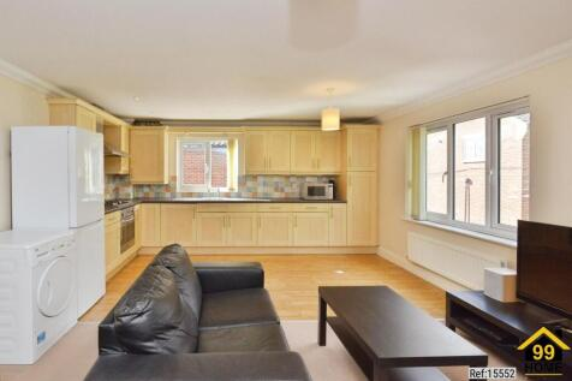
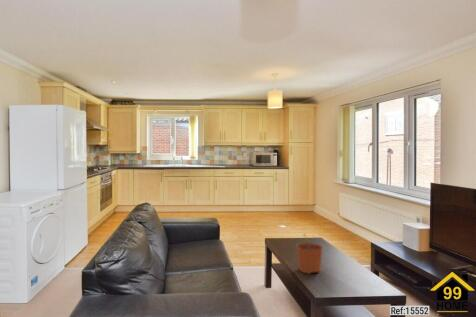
+ plant pot (309, 252)
